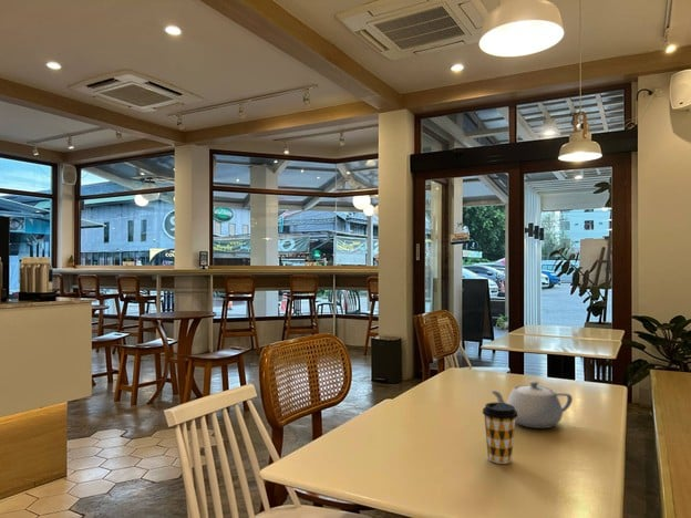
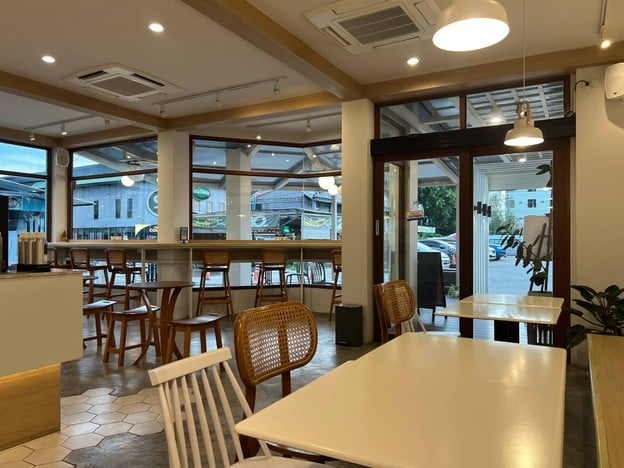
- coffee cup (499, 433)
- teapot (532, 402)
